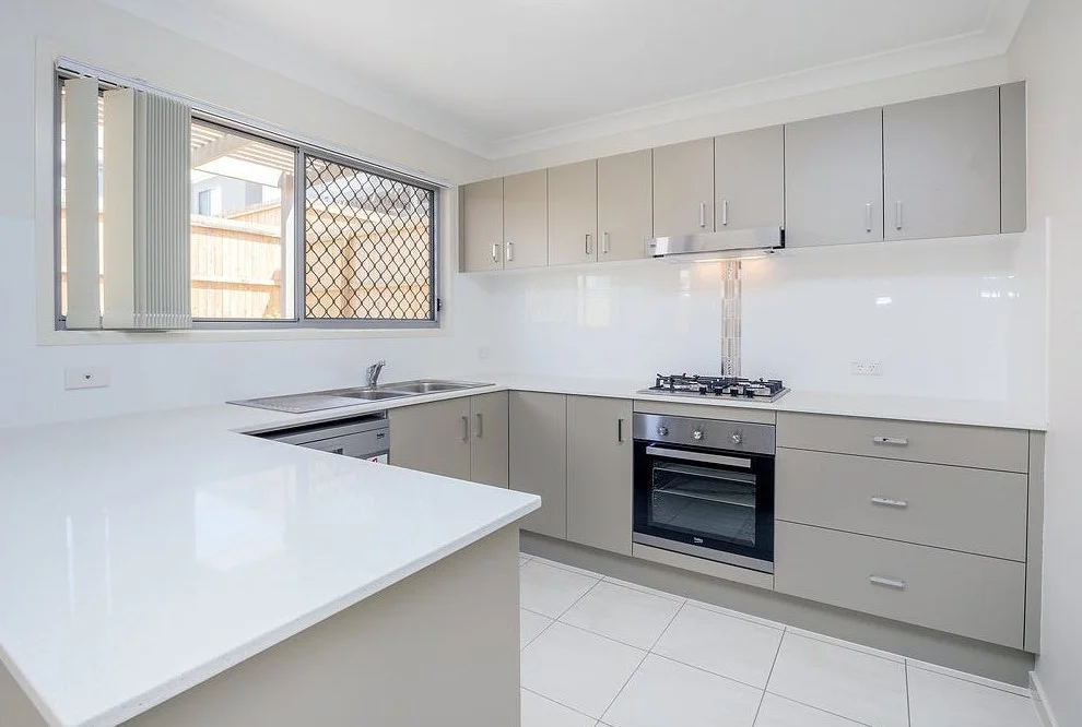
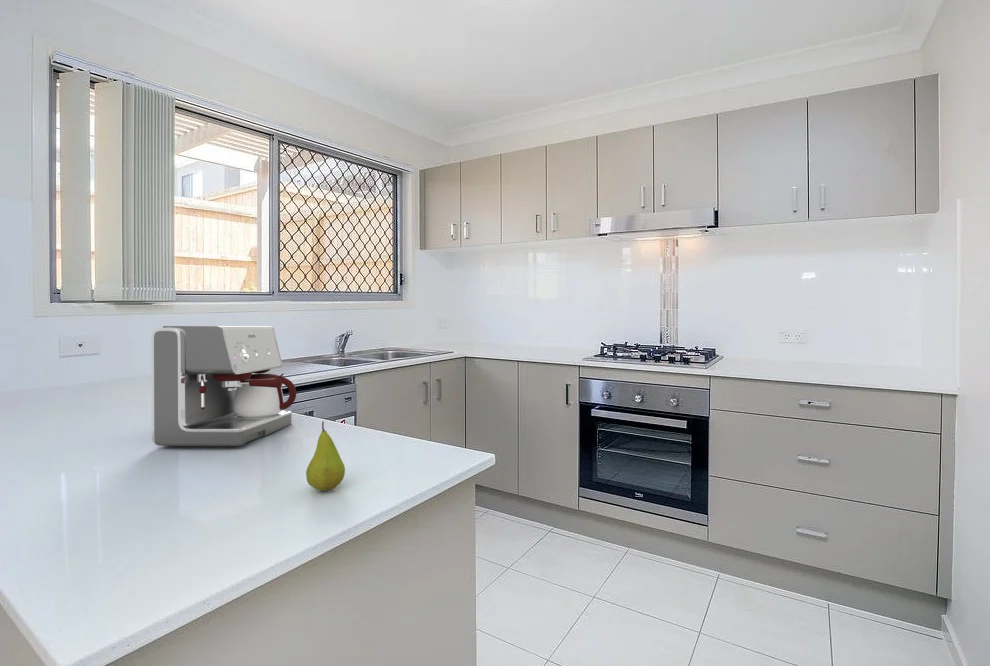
+ fruit (325, 454)
+ coffee maker (227, 380)
